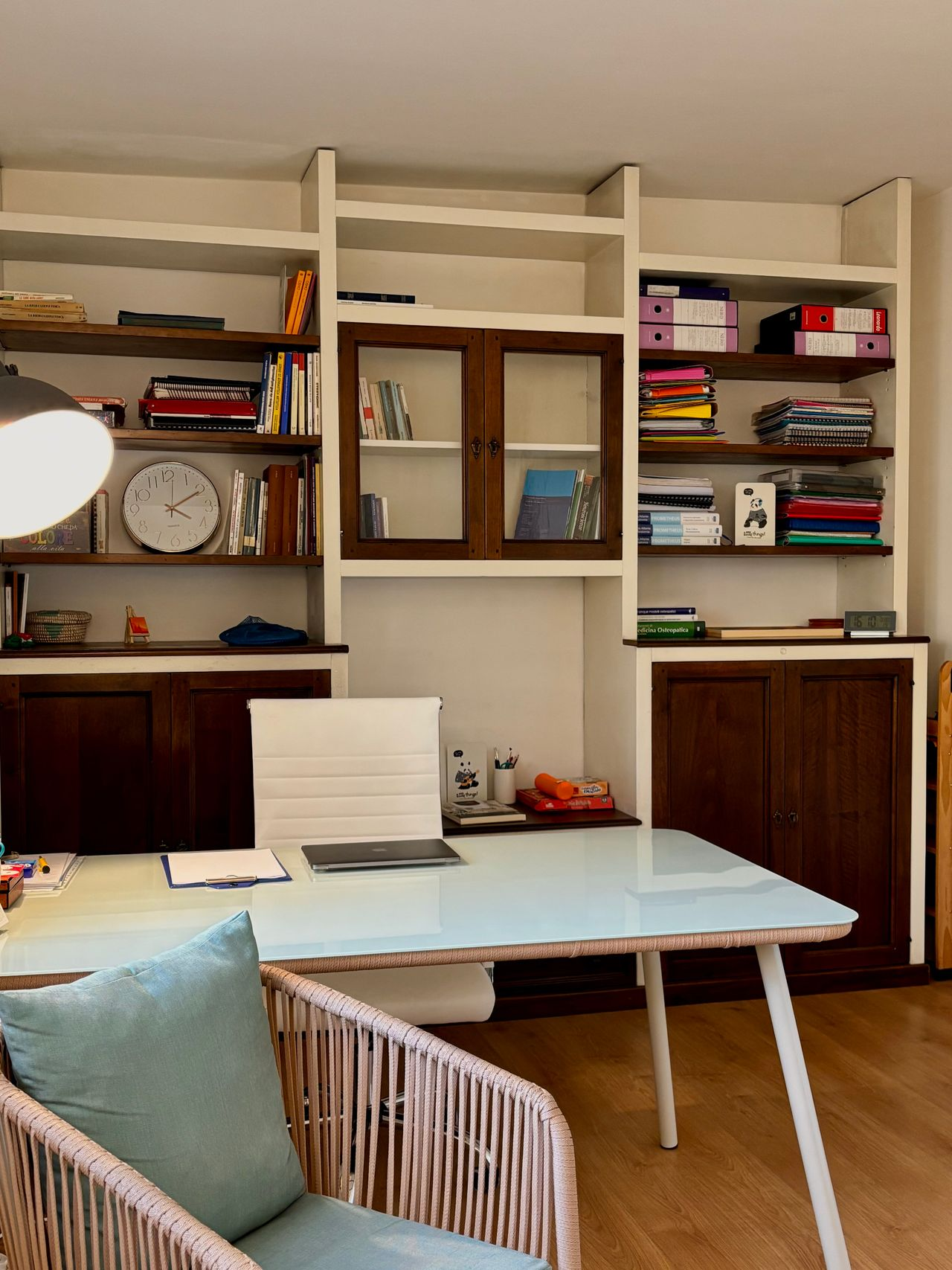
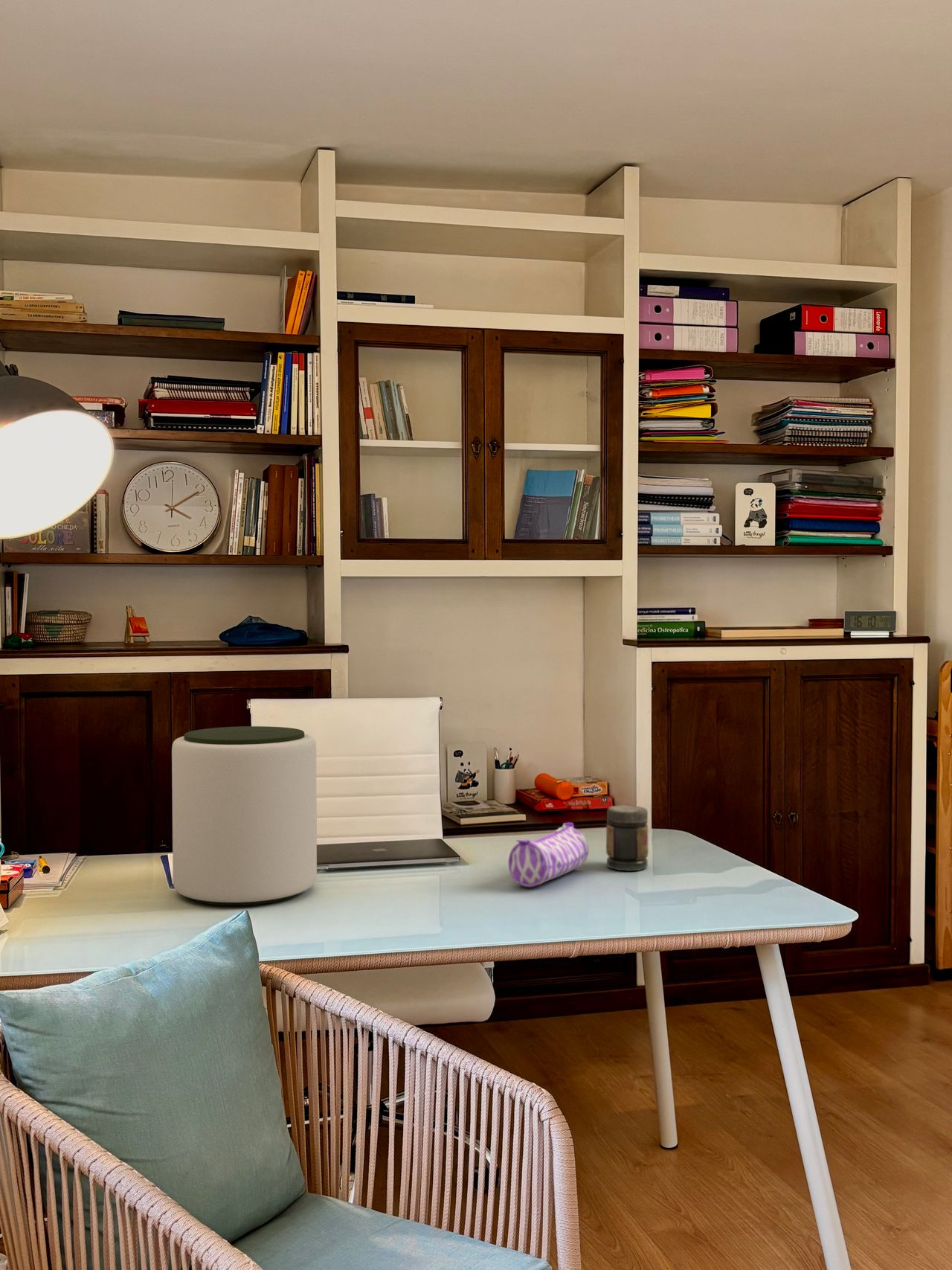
+ plant pot (245, 812)
+ pencil case (550, 853)
+ jar (627, 837)
